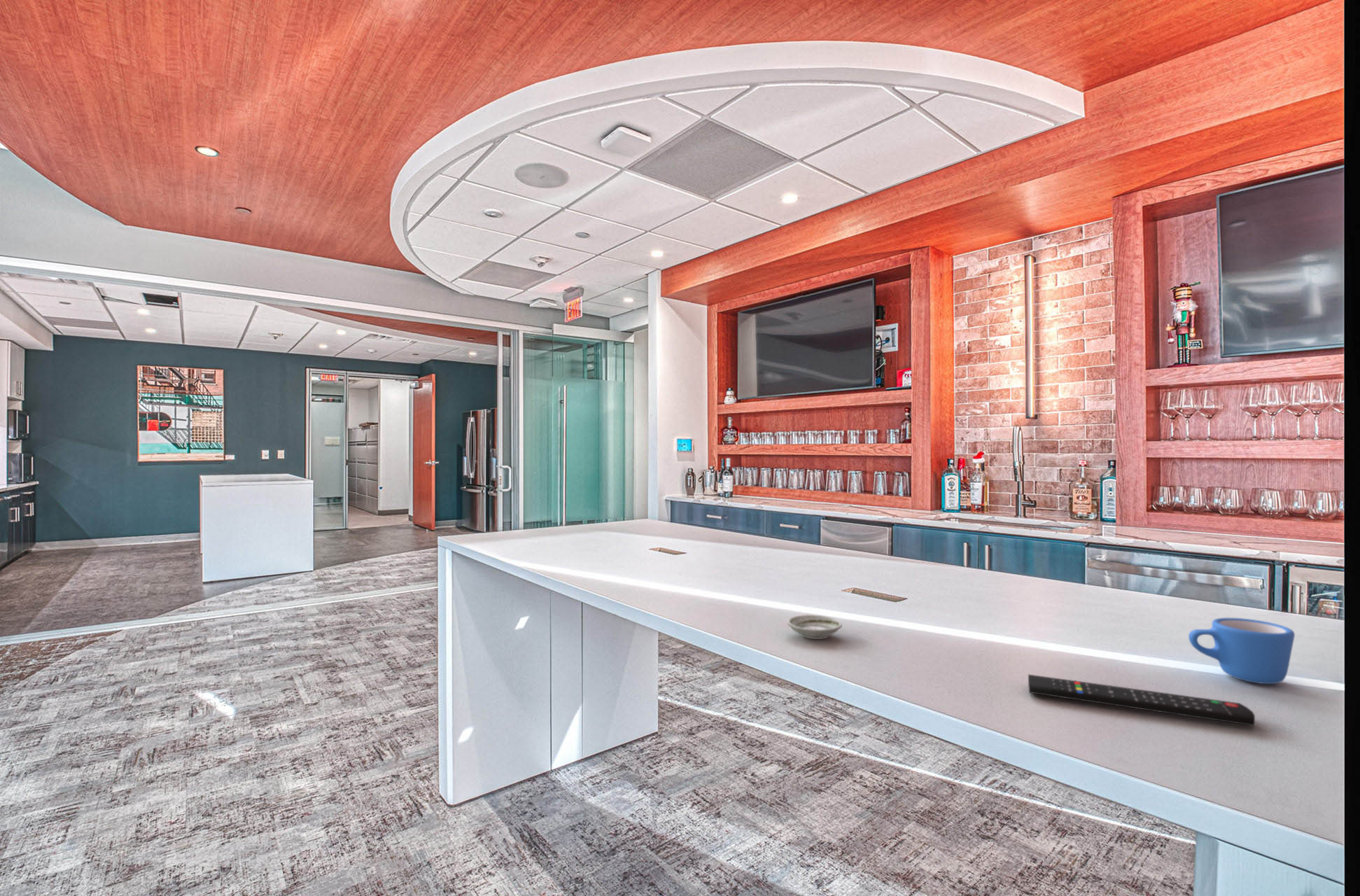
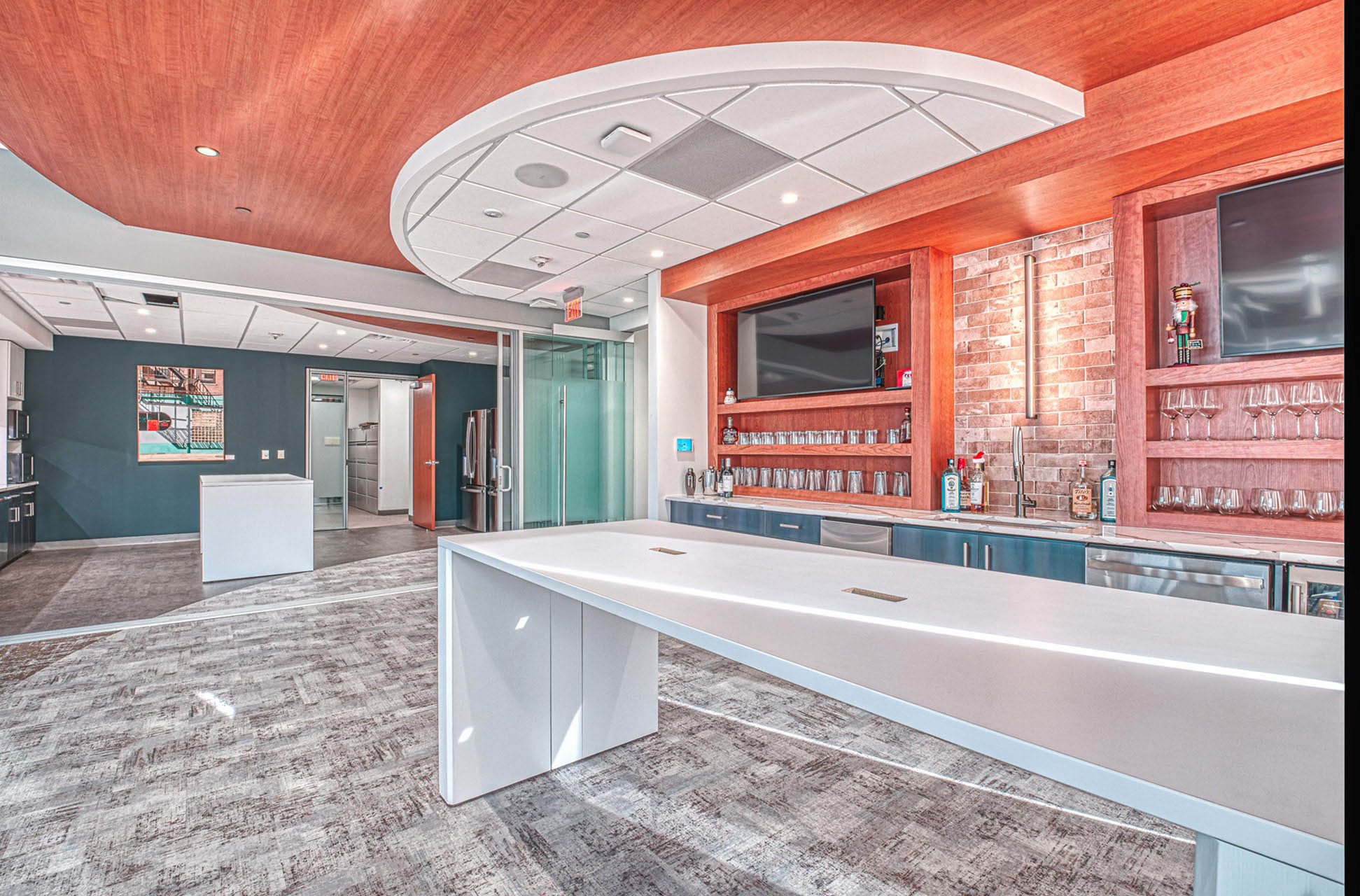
- mug (1239, 650)
- remote control (1133, 700)
- saucer (814, 628)
